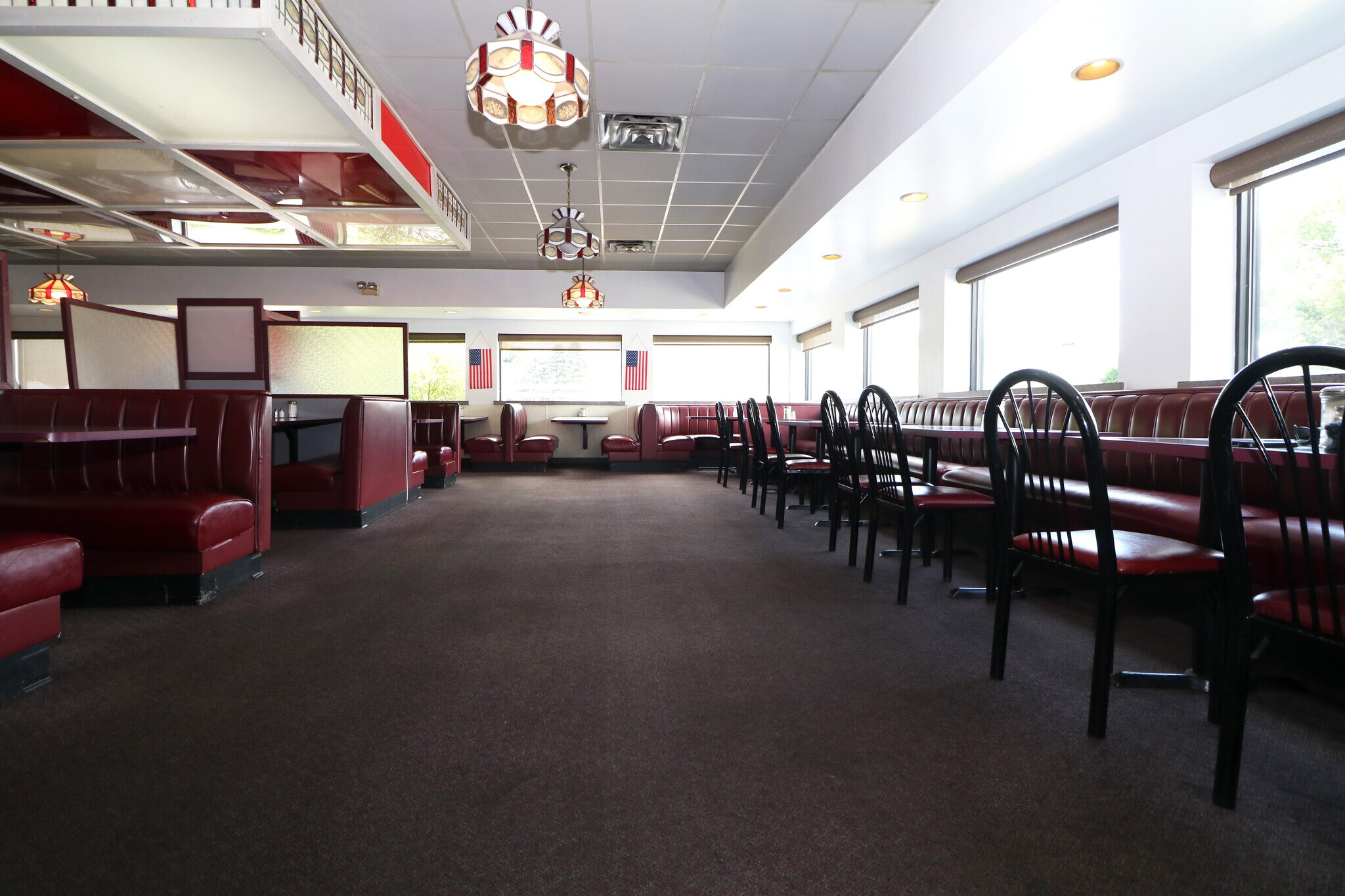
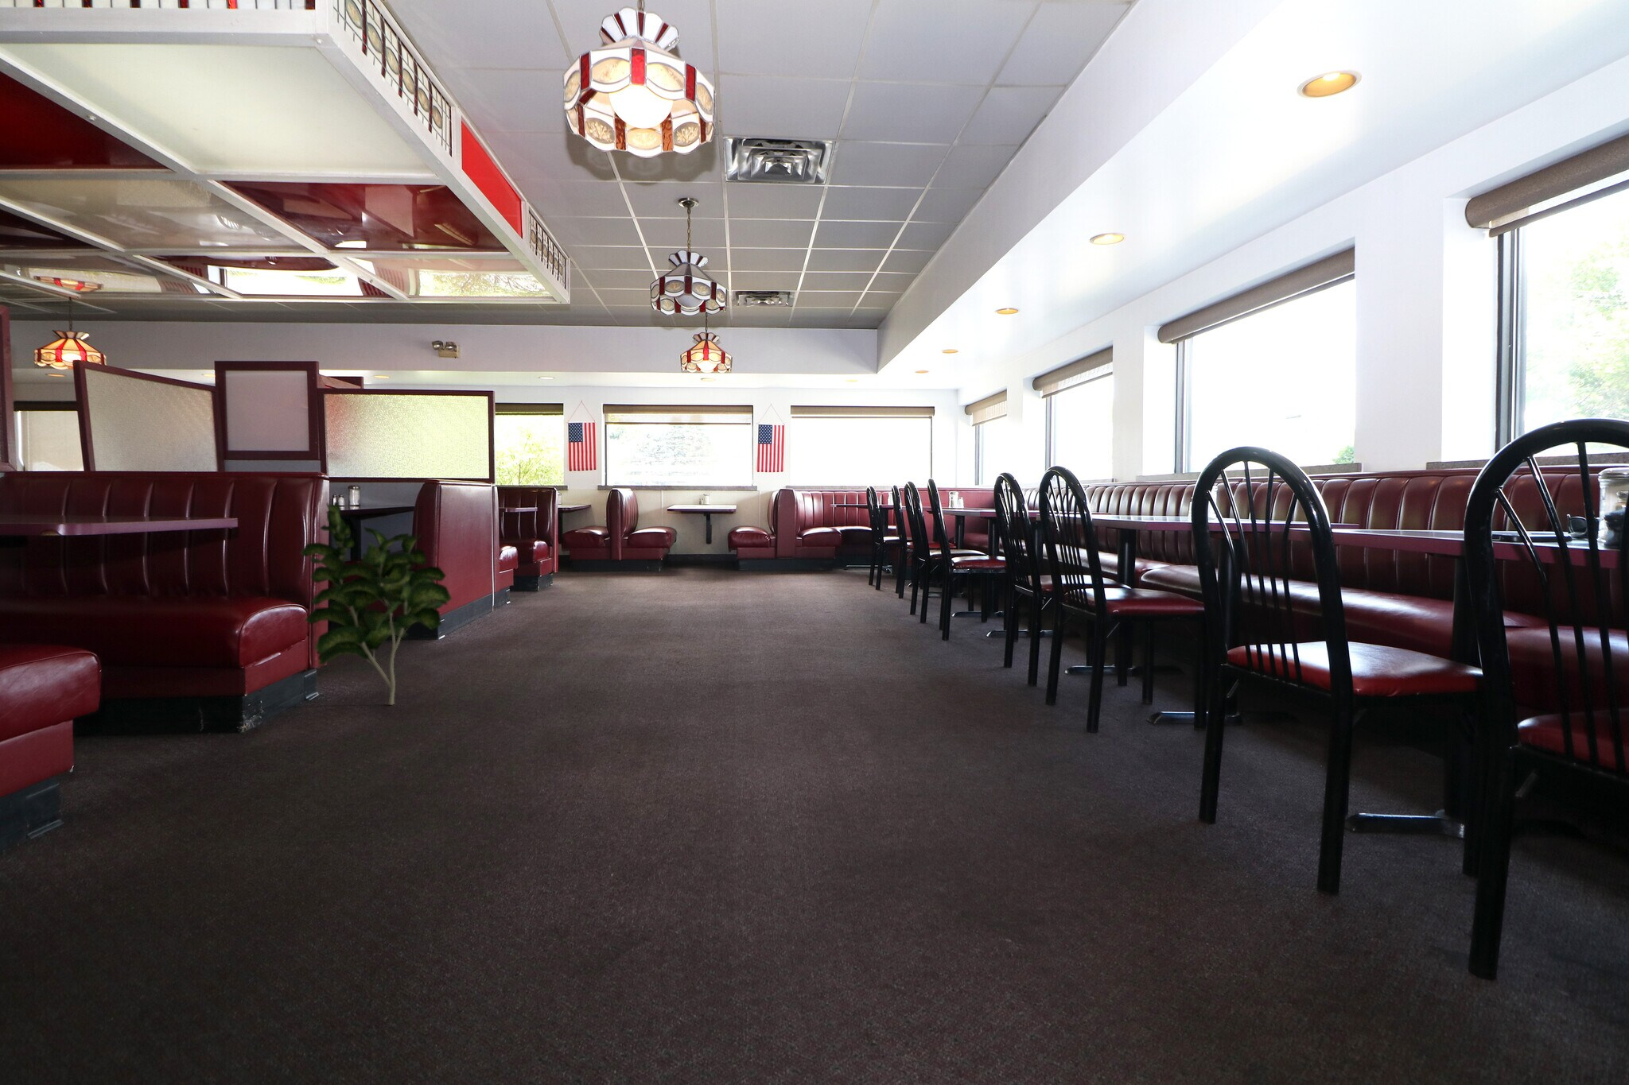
+ indoor plant (374, 602)
